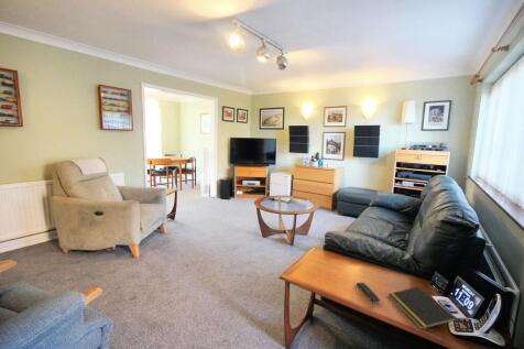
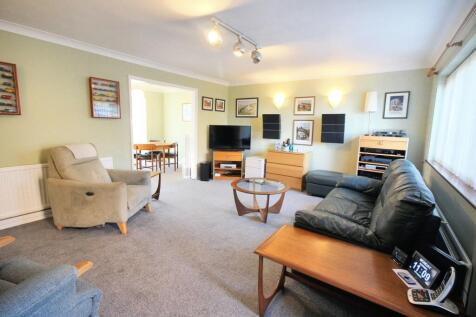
- notepad (418, 305)
- remote control (368, 292)
